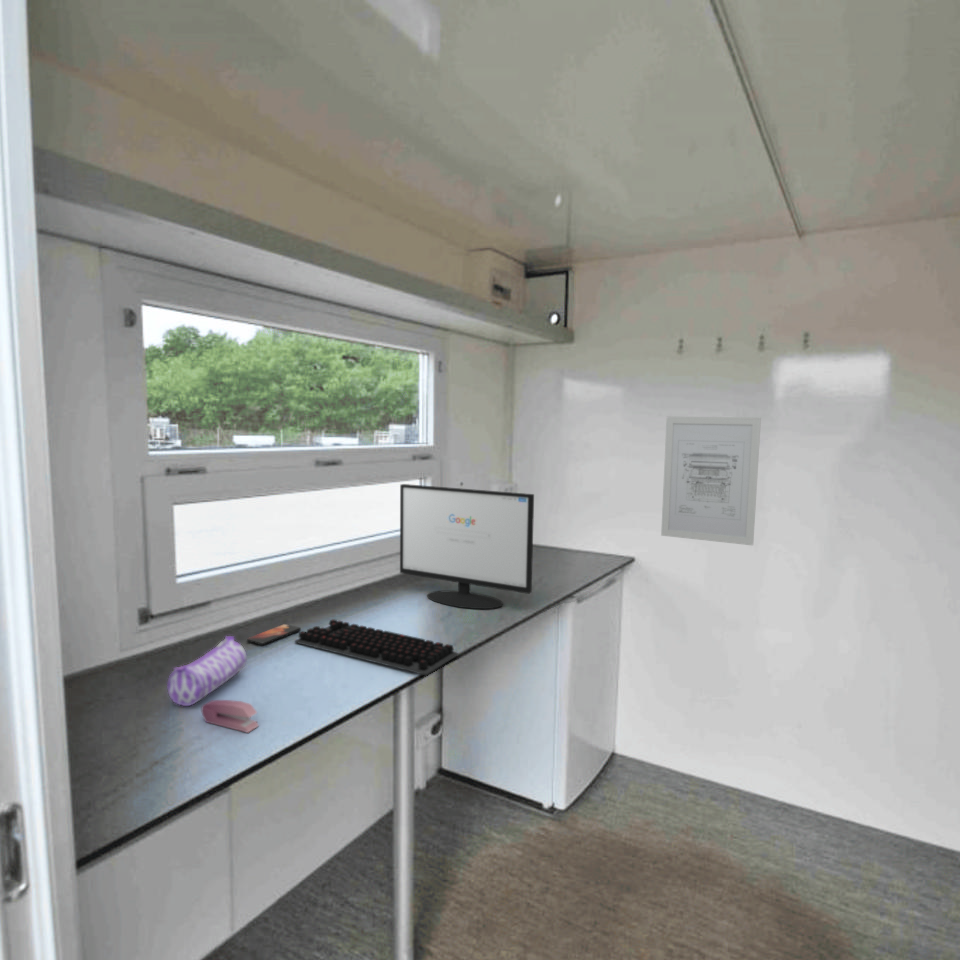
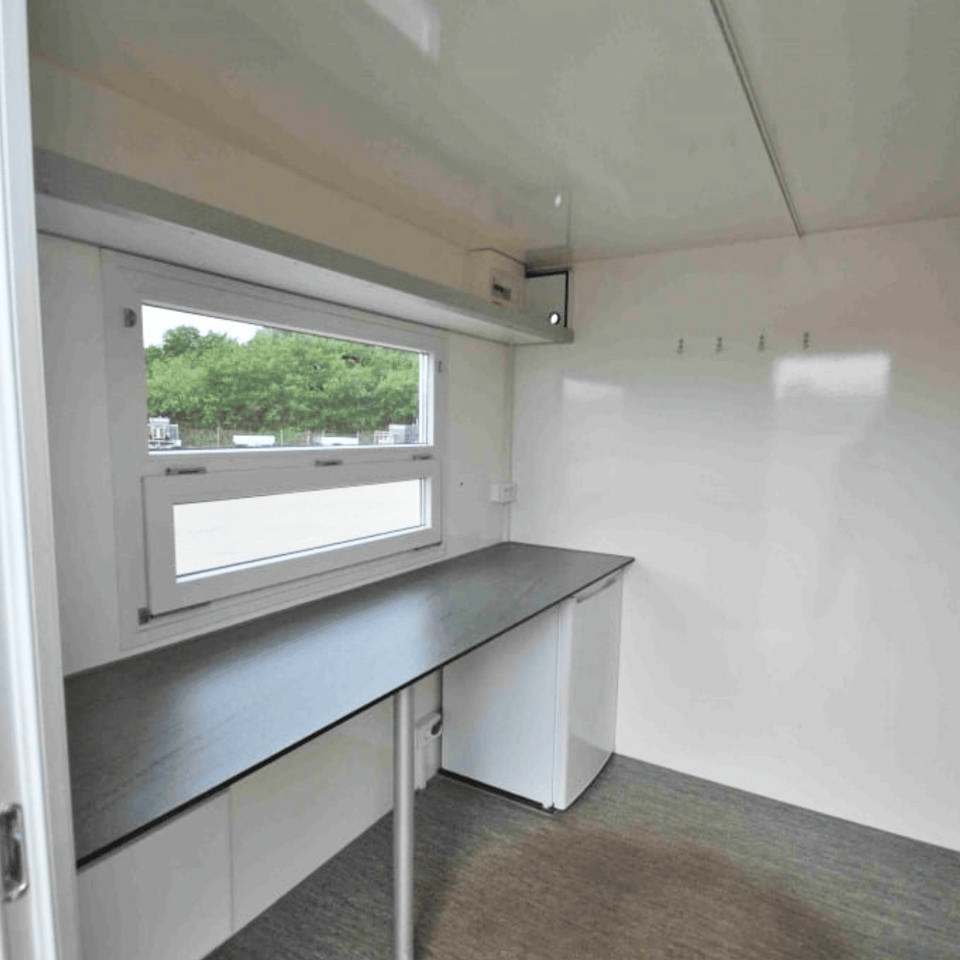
- smartphone (274, 634)
- computer monitor (465, 544)
- pencil case (209, 669)
- computer keyboard (374, 644)
- stapler (229, 712)
- wall art (708, 479)
